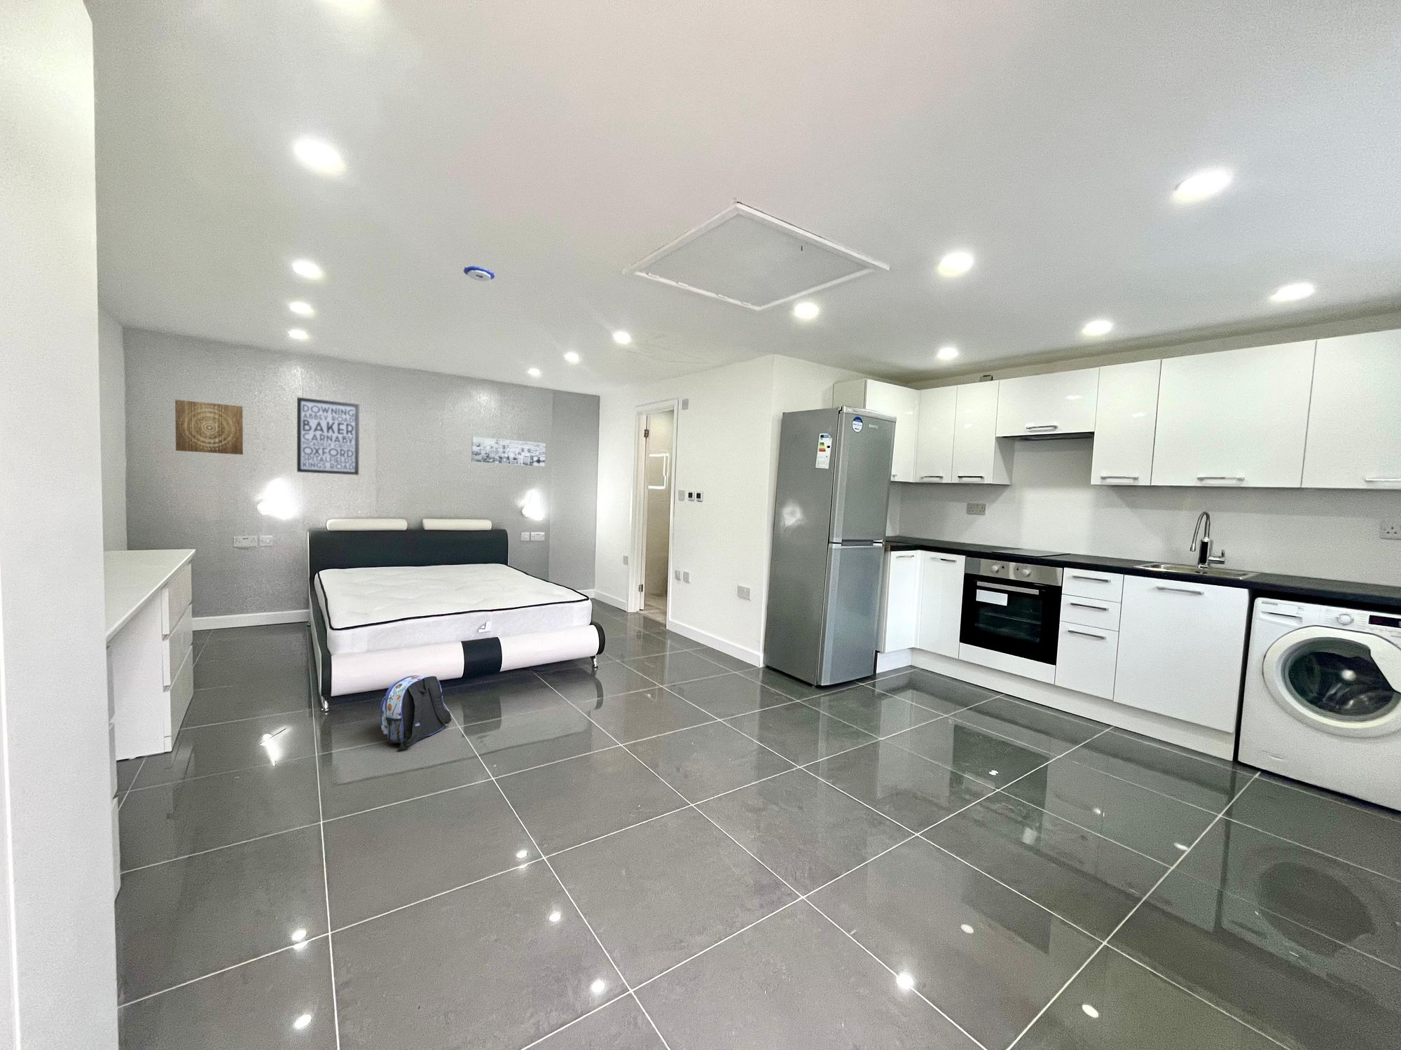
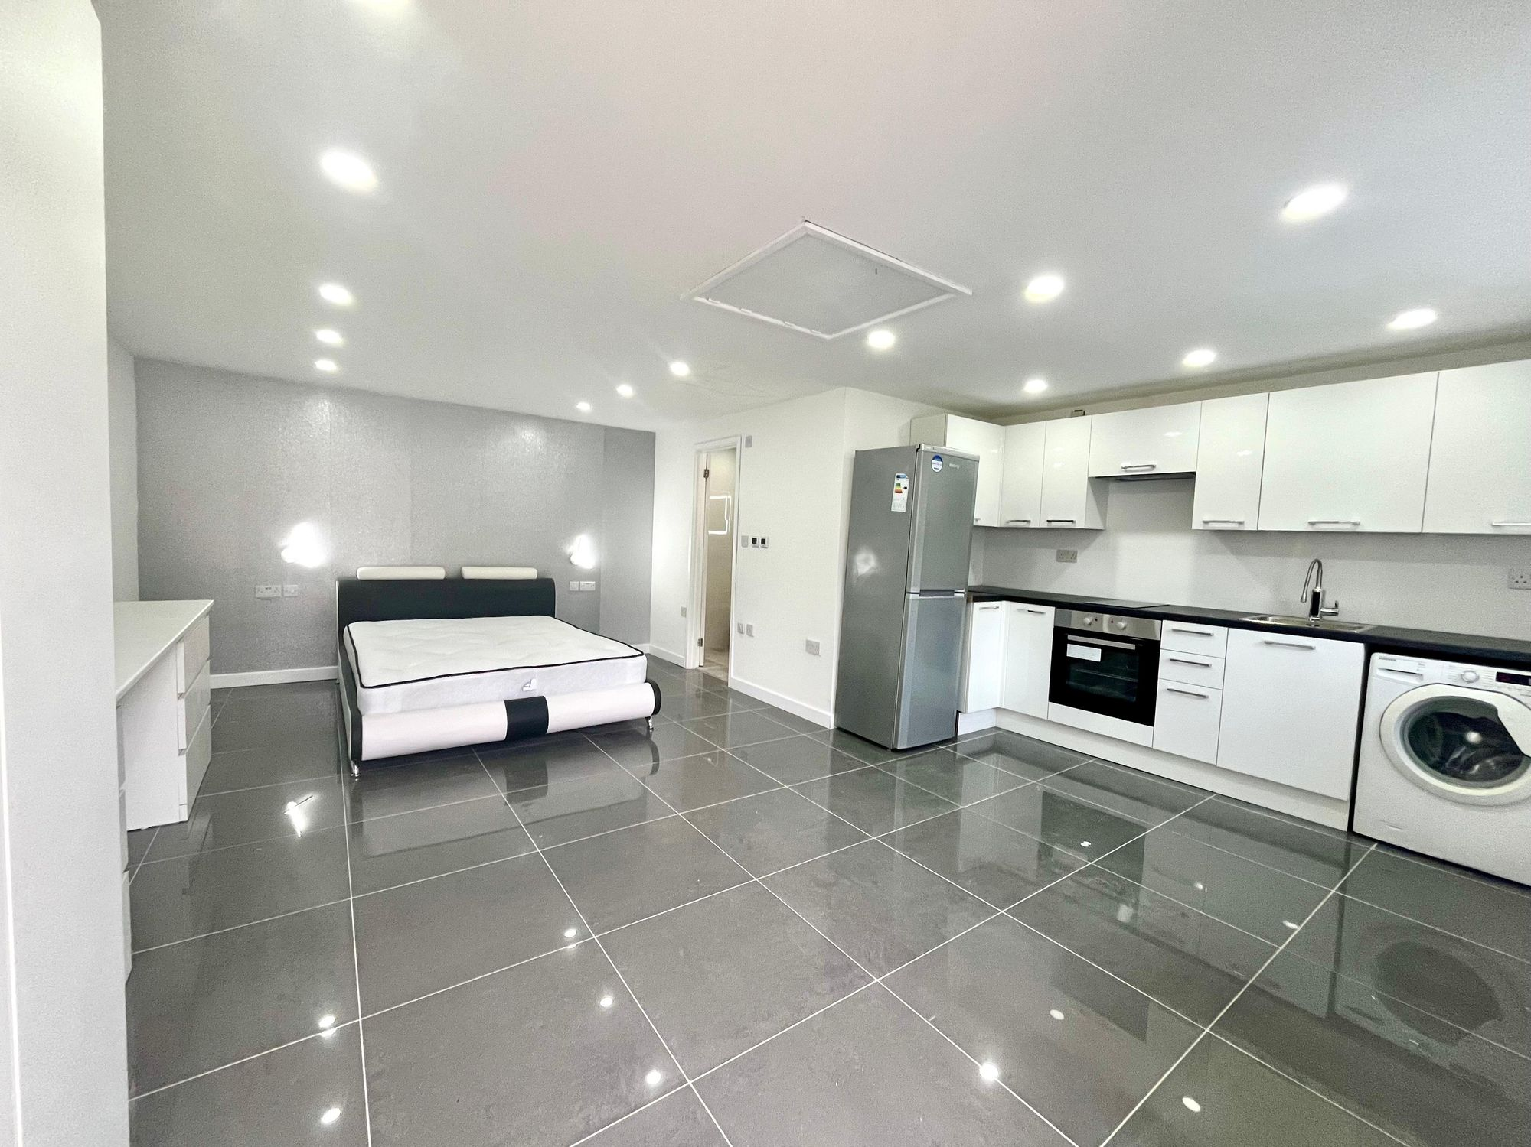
- backpack (414, 706)
- wall art (210, 428)
- wall art (510, 451)
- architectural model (479, 271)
- wall art (329, 437)
